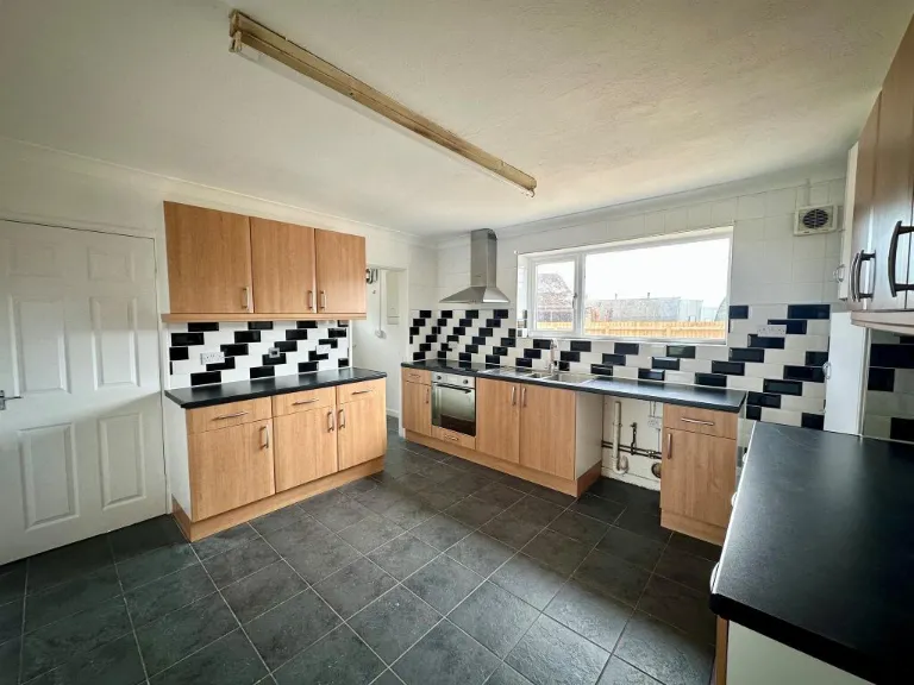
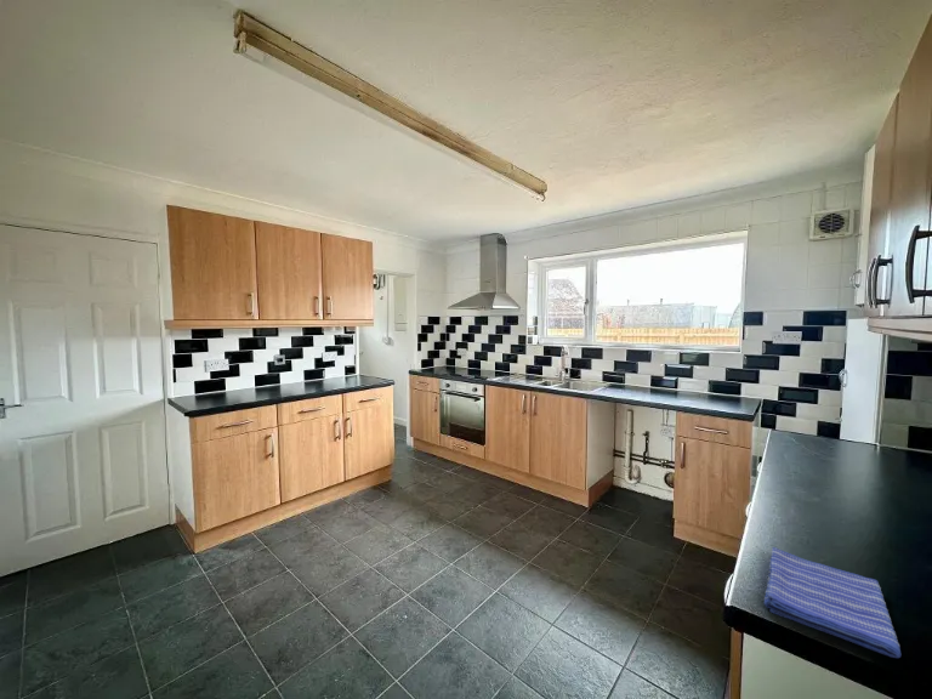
+ dish towel (823, 591)
